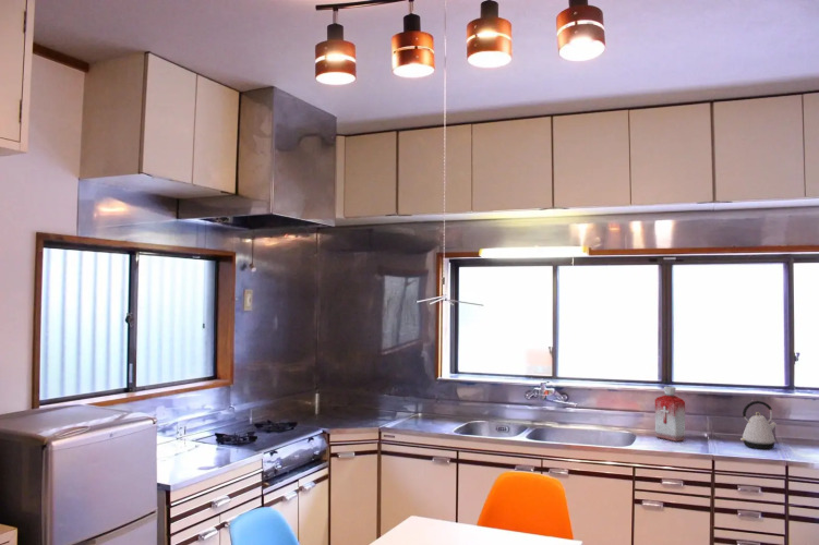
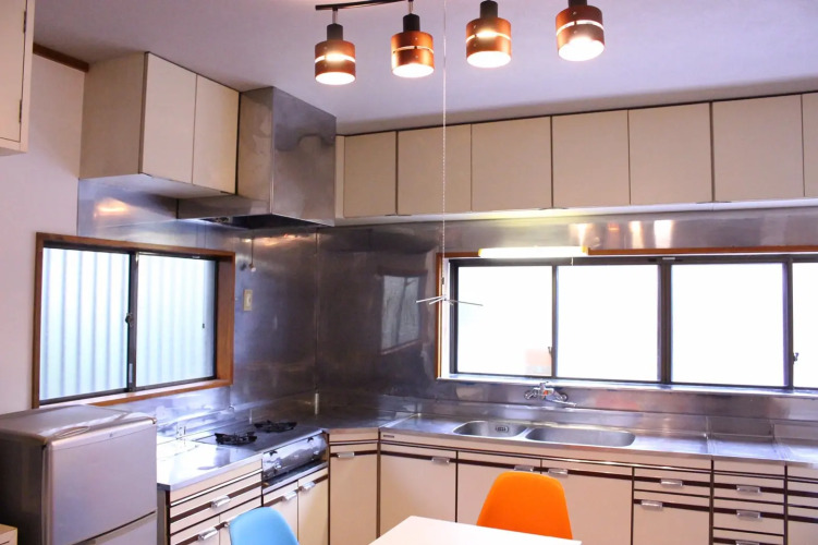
- bottle (670, 412)
- kettle (759, 423)
